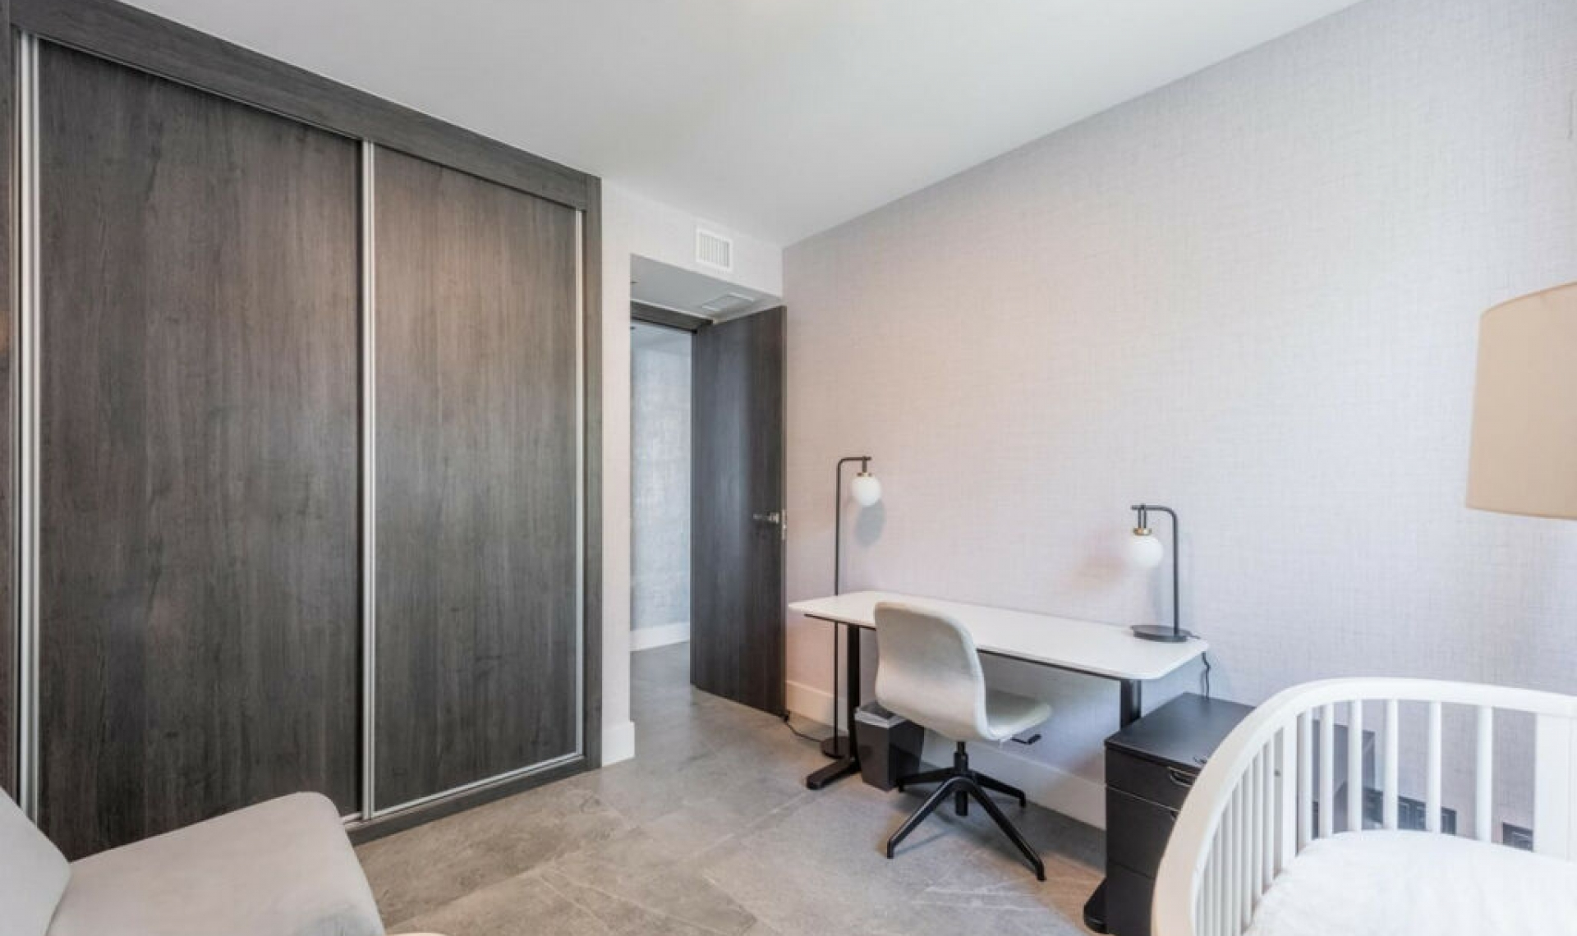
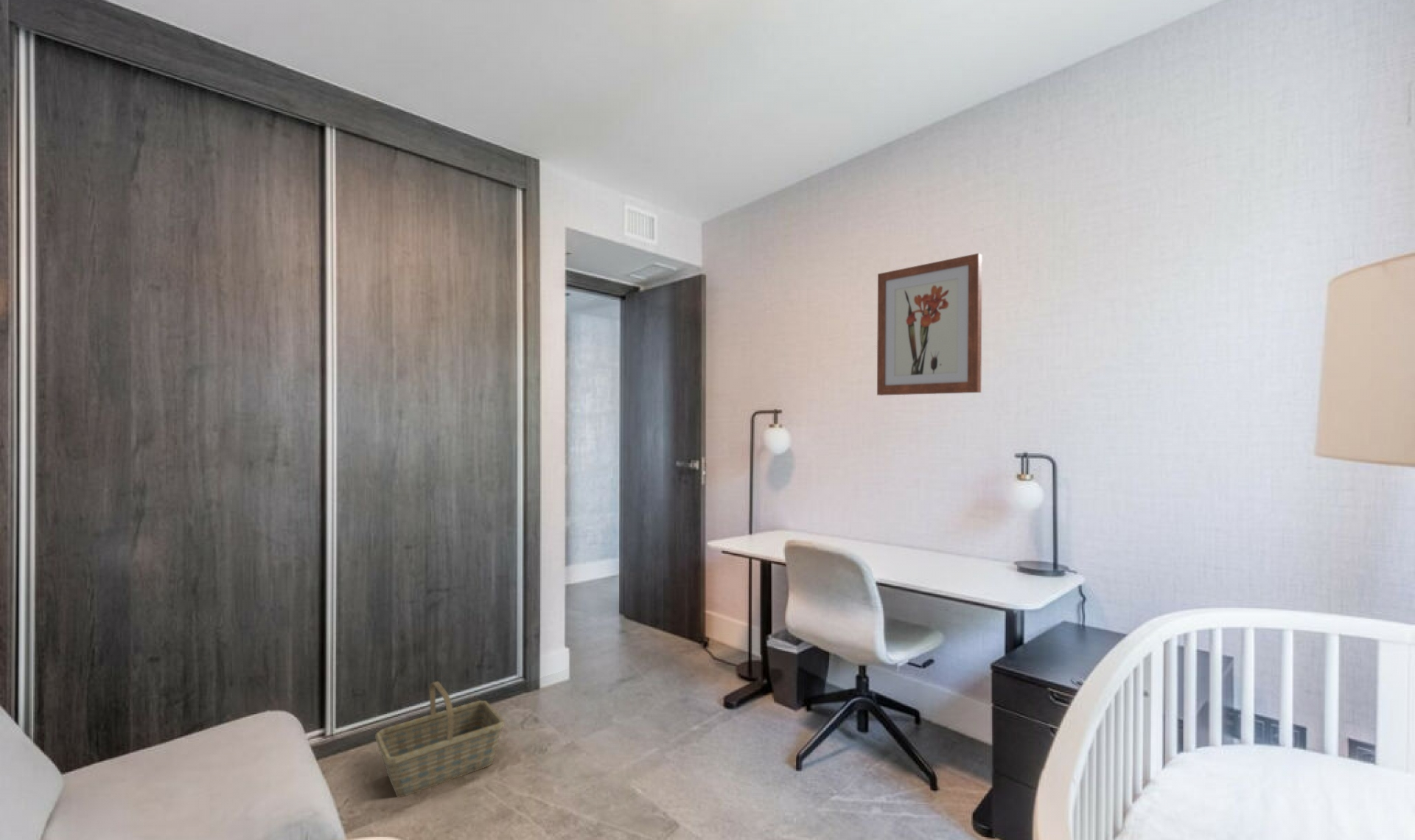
+ wall art (926, 329)
+ basket (441, 728)
